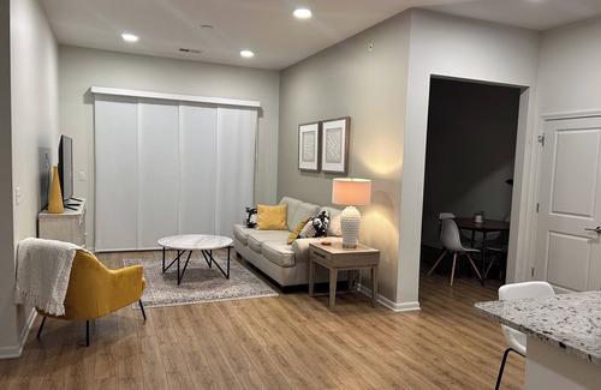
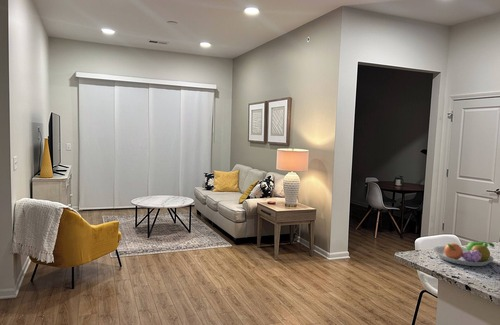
+ fruit bowl (465, 248)
